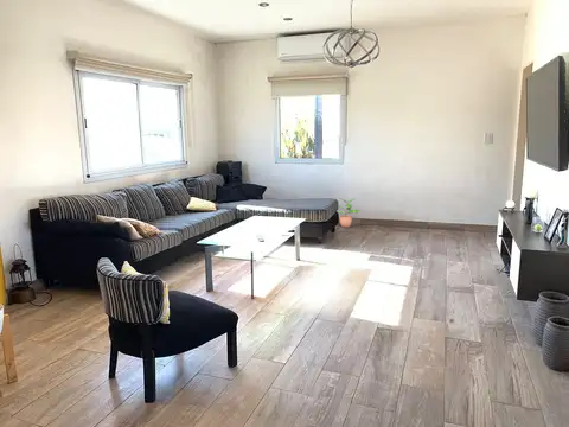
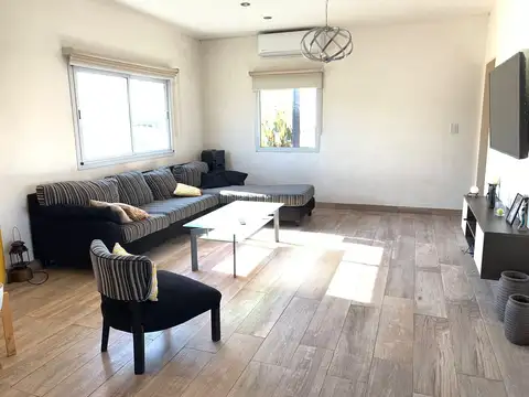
- potted plant (347, 211)
